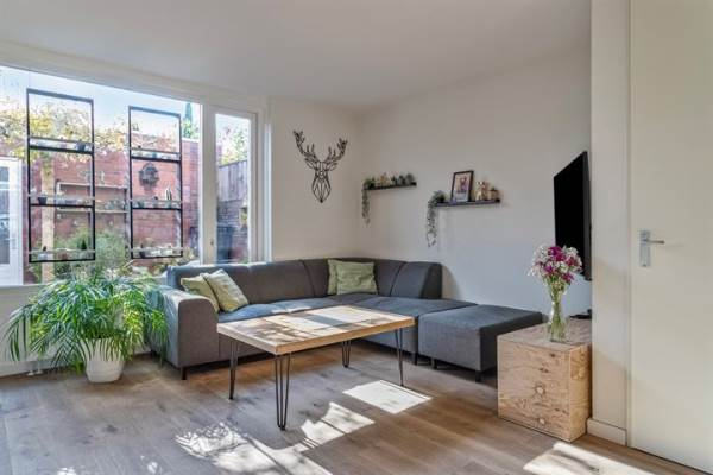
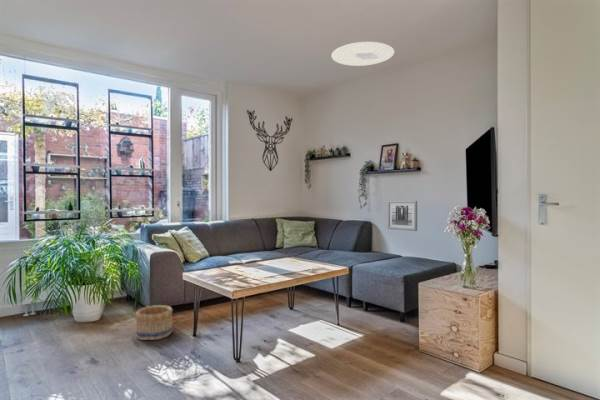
+ wall art (401, 215)
+ basket (154, 322)
+ ceiling light (362, 51)
